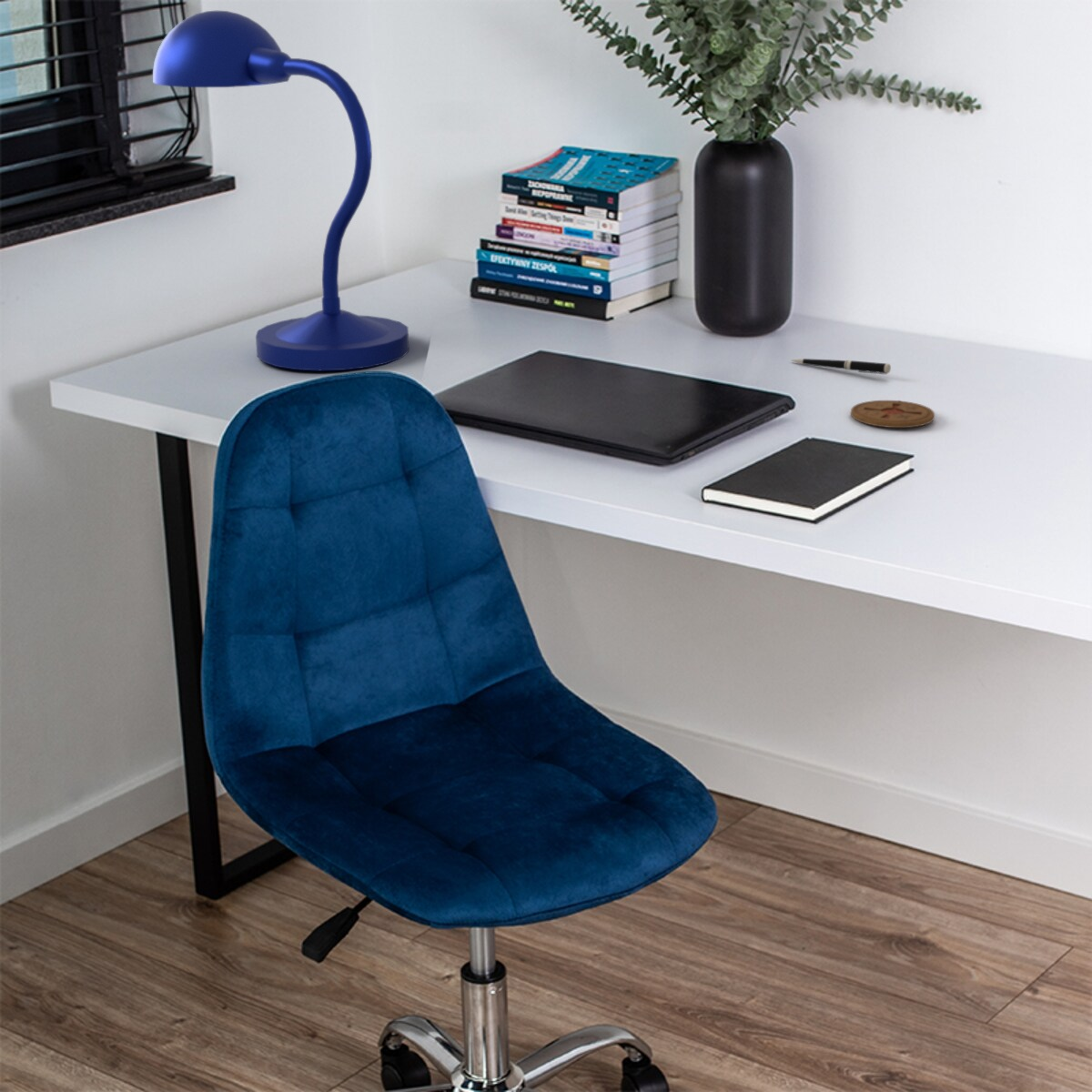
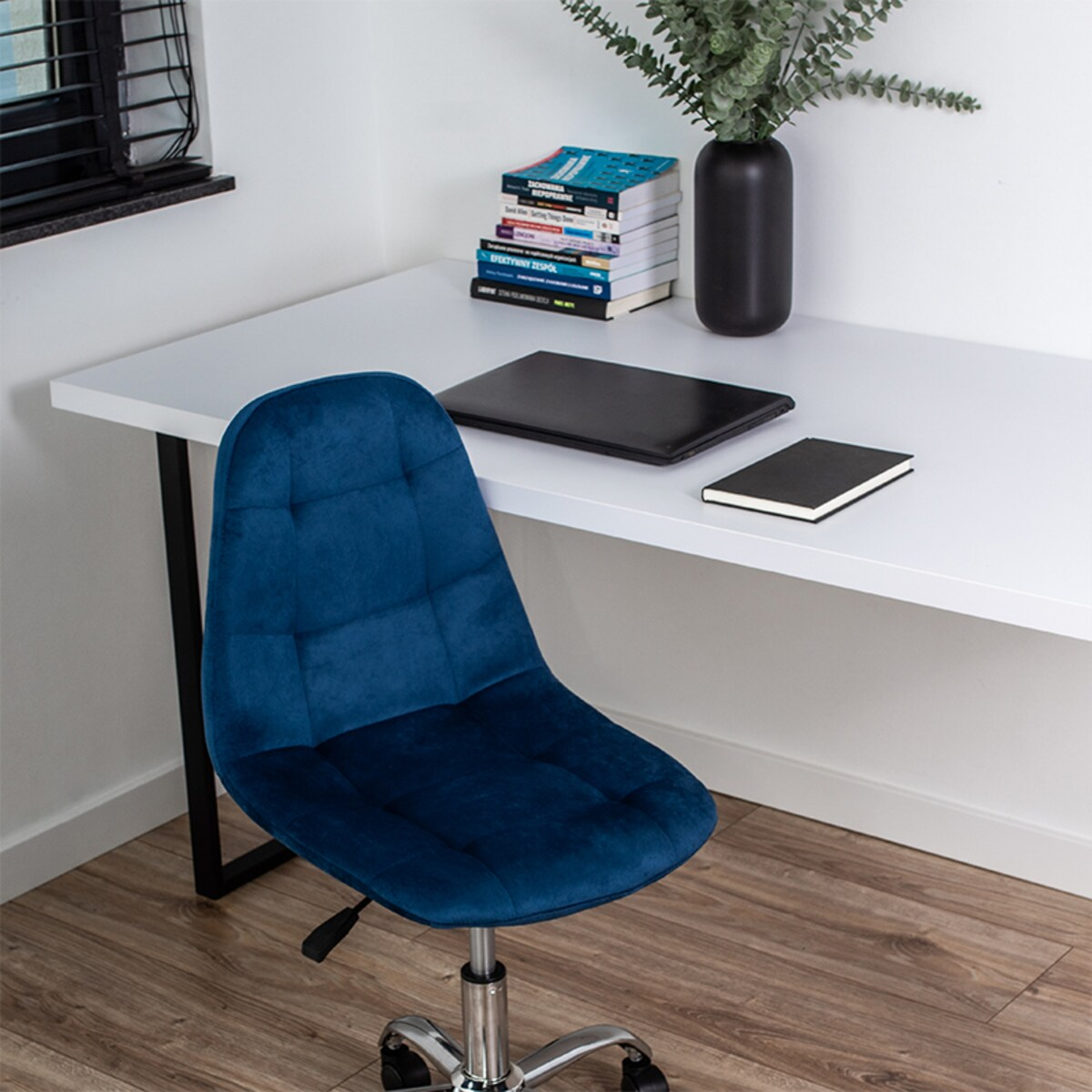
- pen (839, 363)
- desk lamp (336, 213)
- coaster (892, 413)
